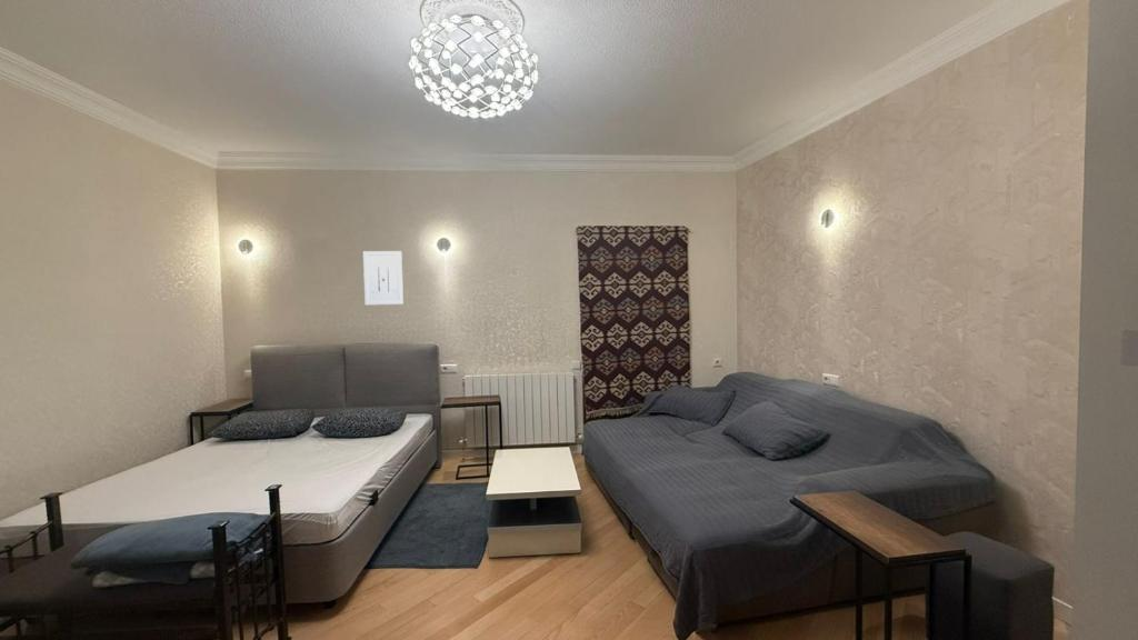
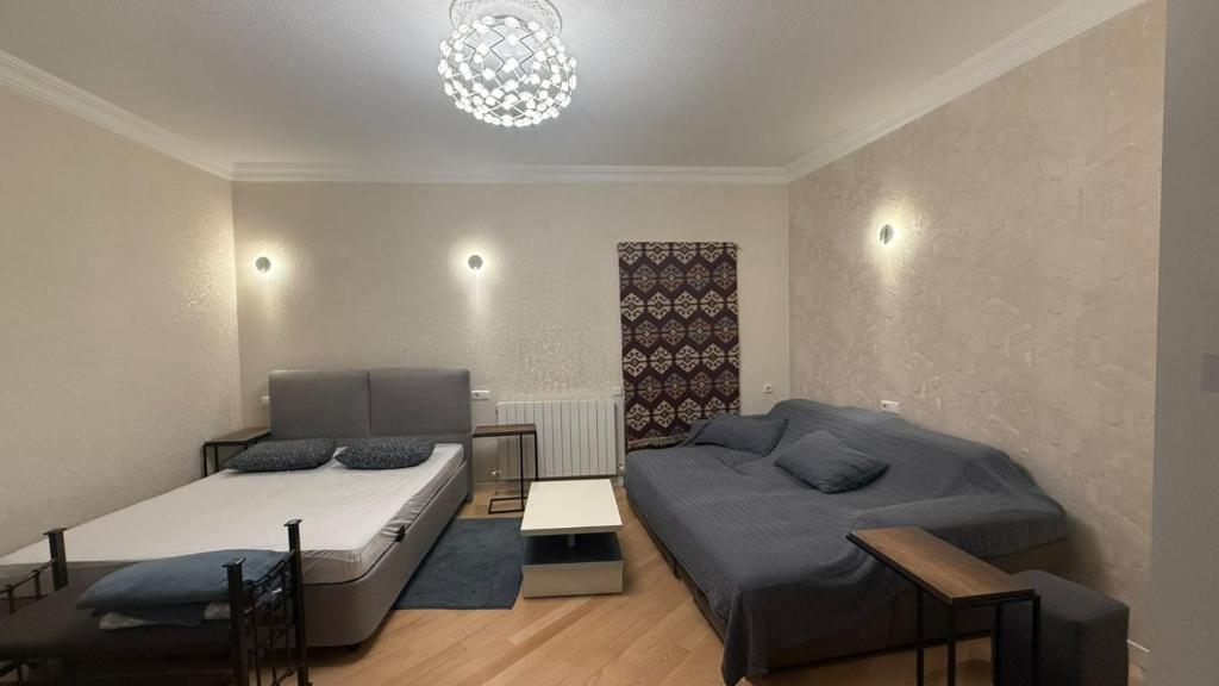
- wall art (382, 278)
